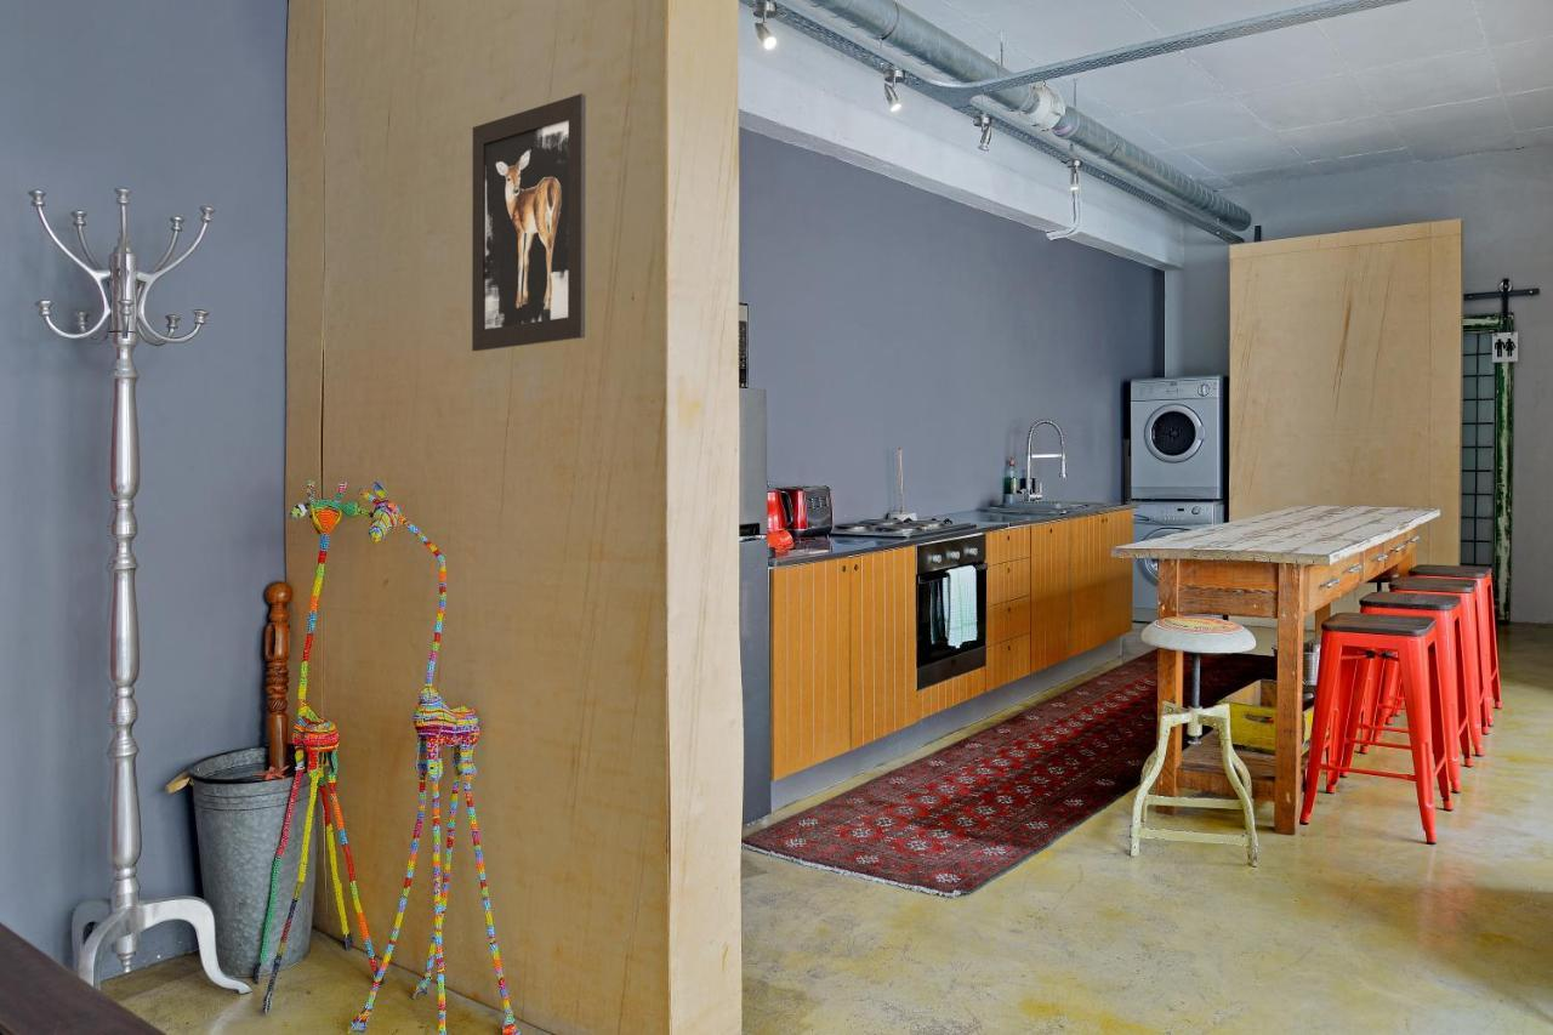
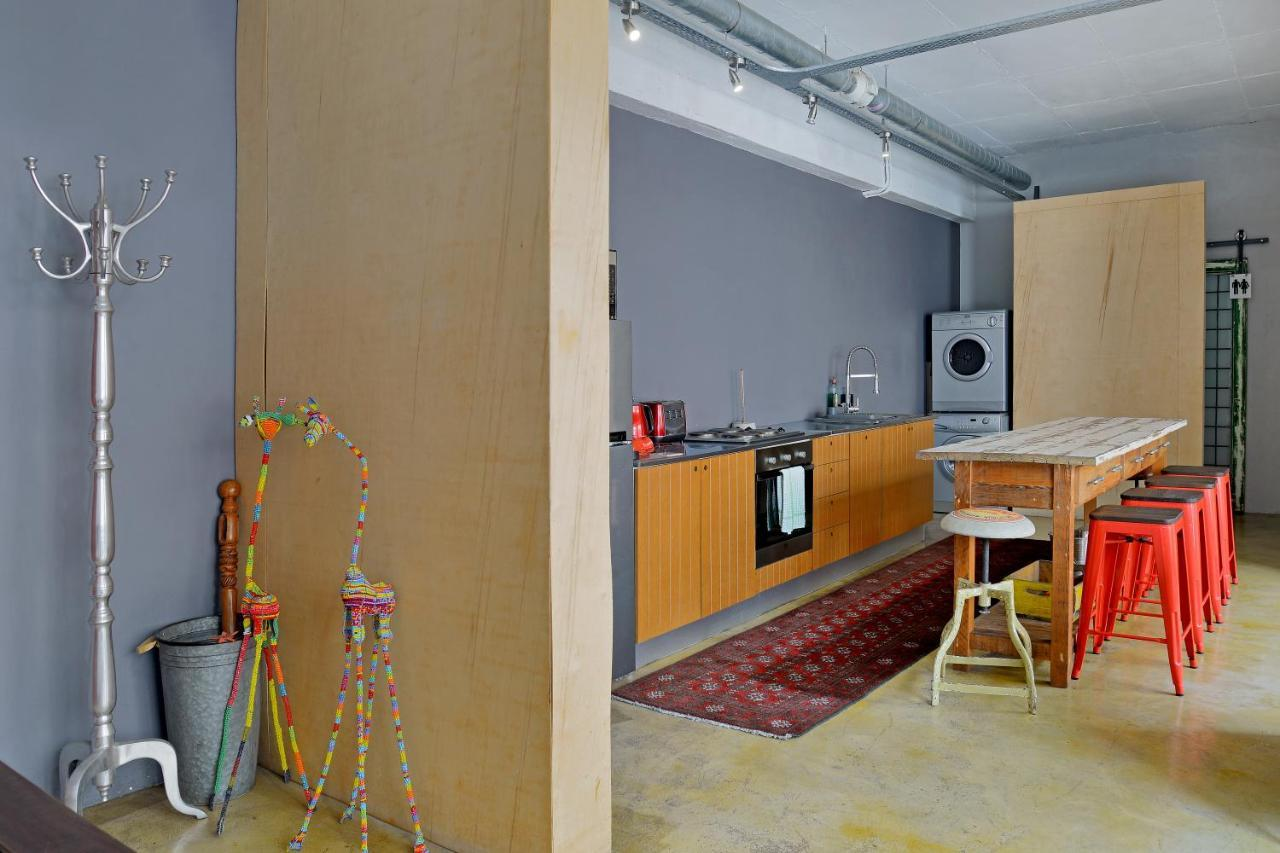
- wall art (525, 228)
